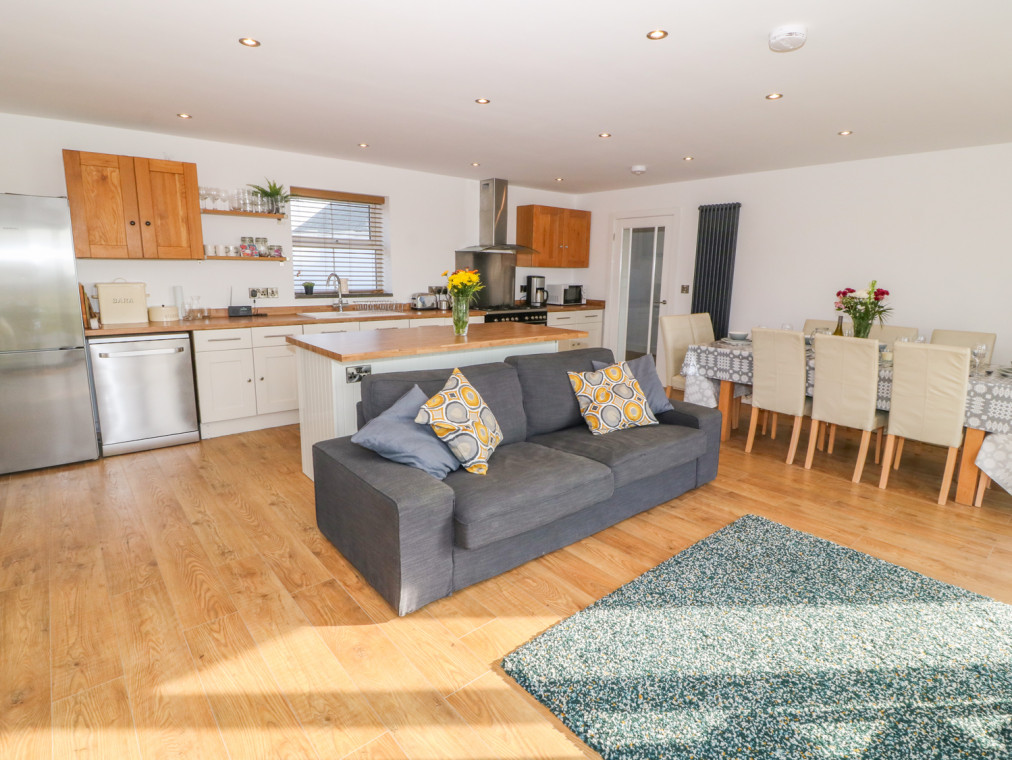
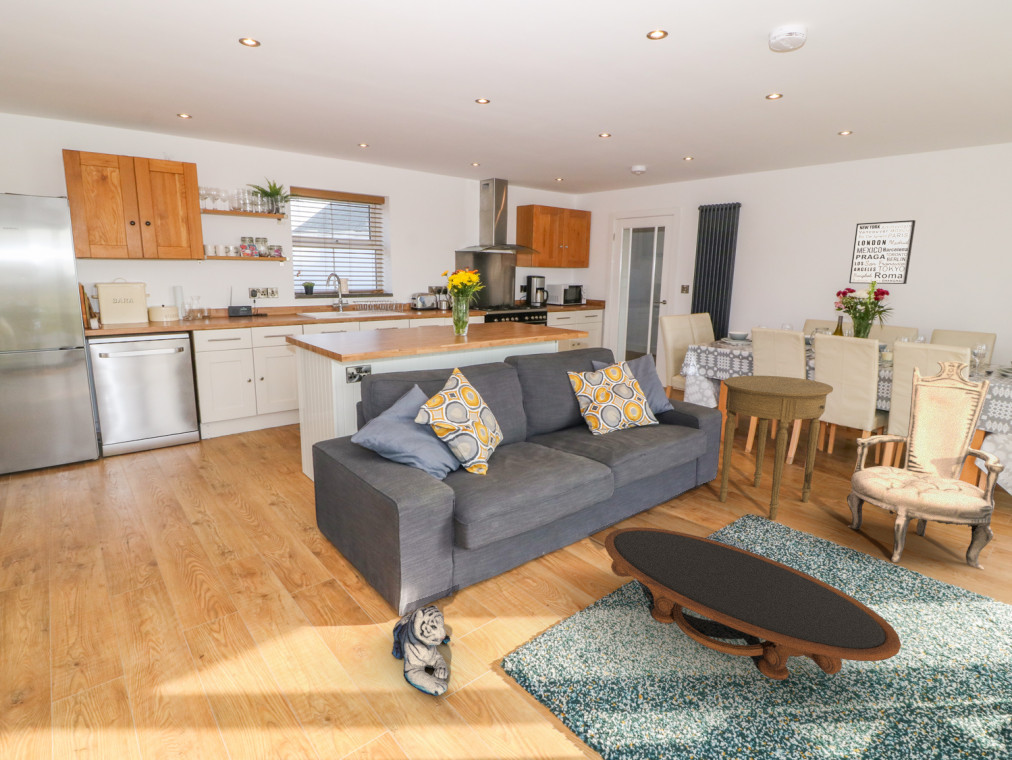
+ plush toy (426, 630)
+ wall art (881, 253)
+ armchair (929, 456)
+ coffee table (727, 604)
+ side table (765, 442)
